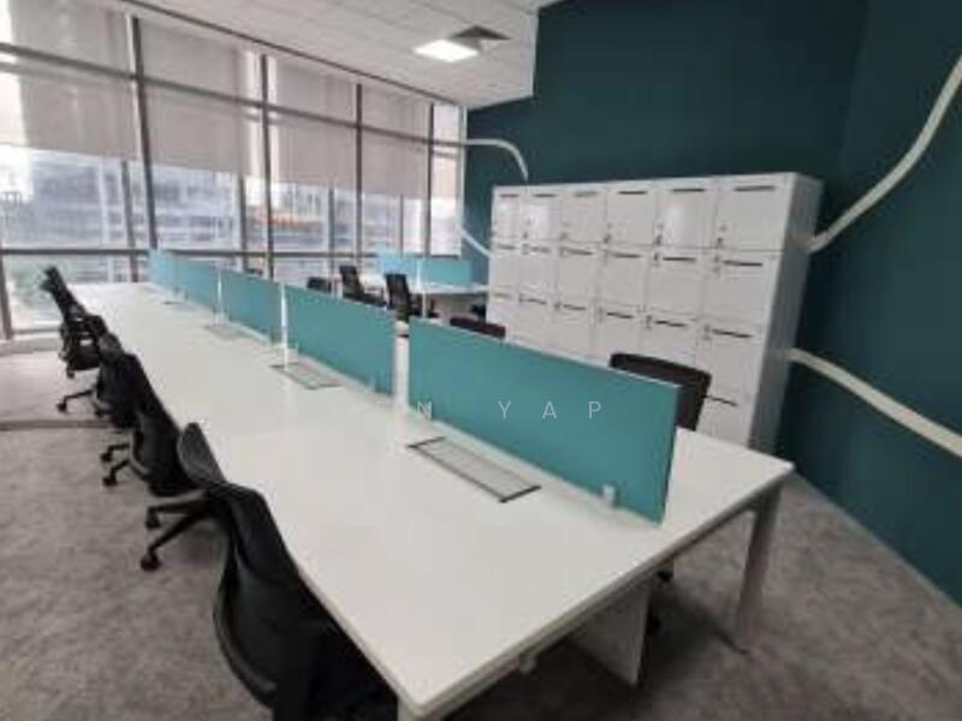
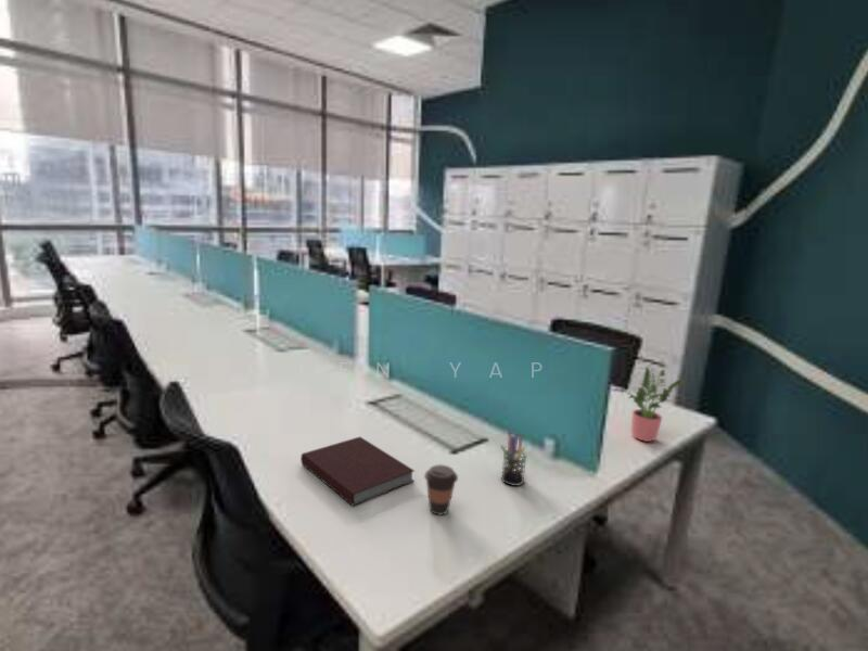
+ pen holder (511, 458)
+ potted plant (642, 397)
+ coffee cup (439, 490)
+ notebook (356, 467)
